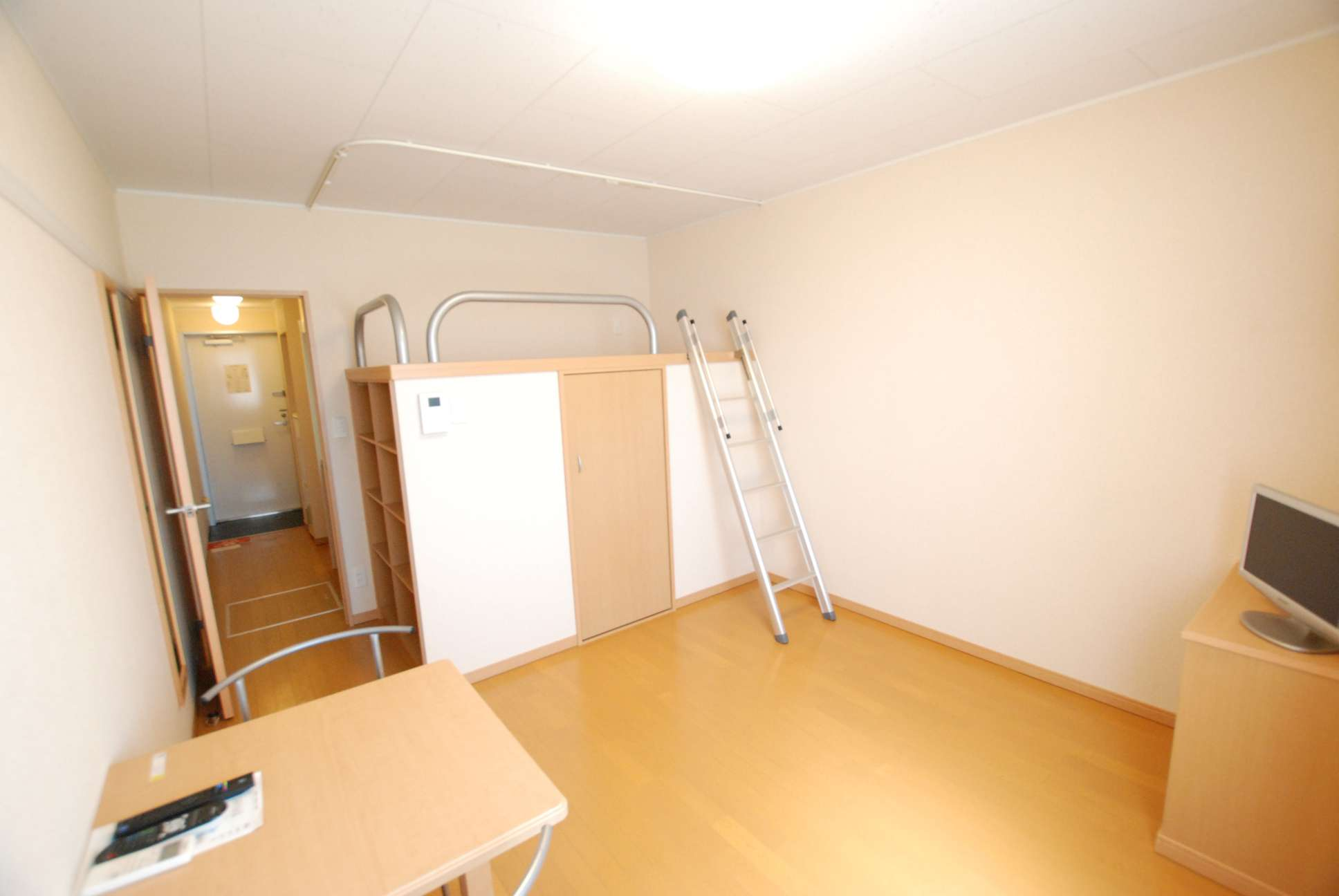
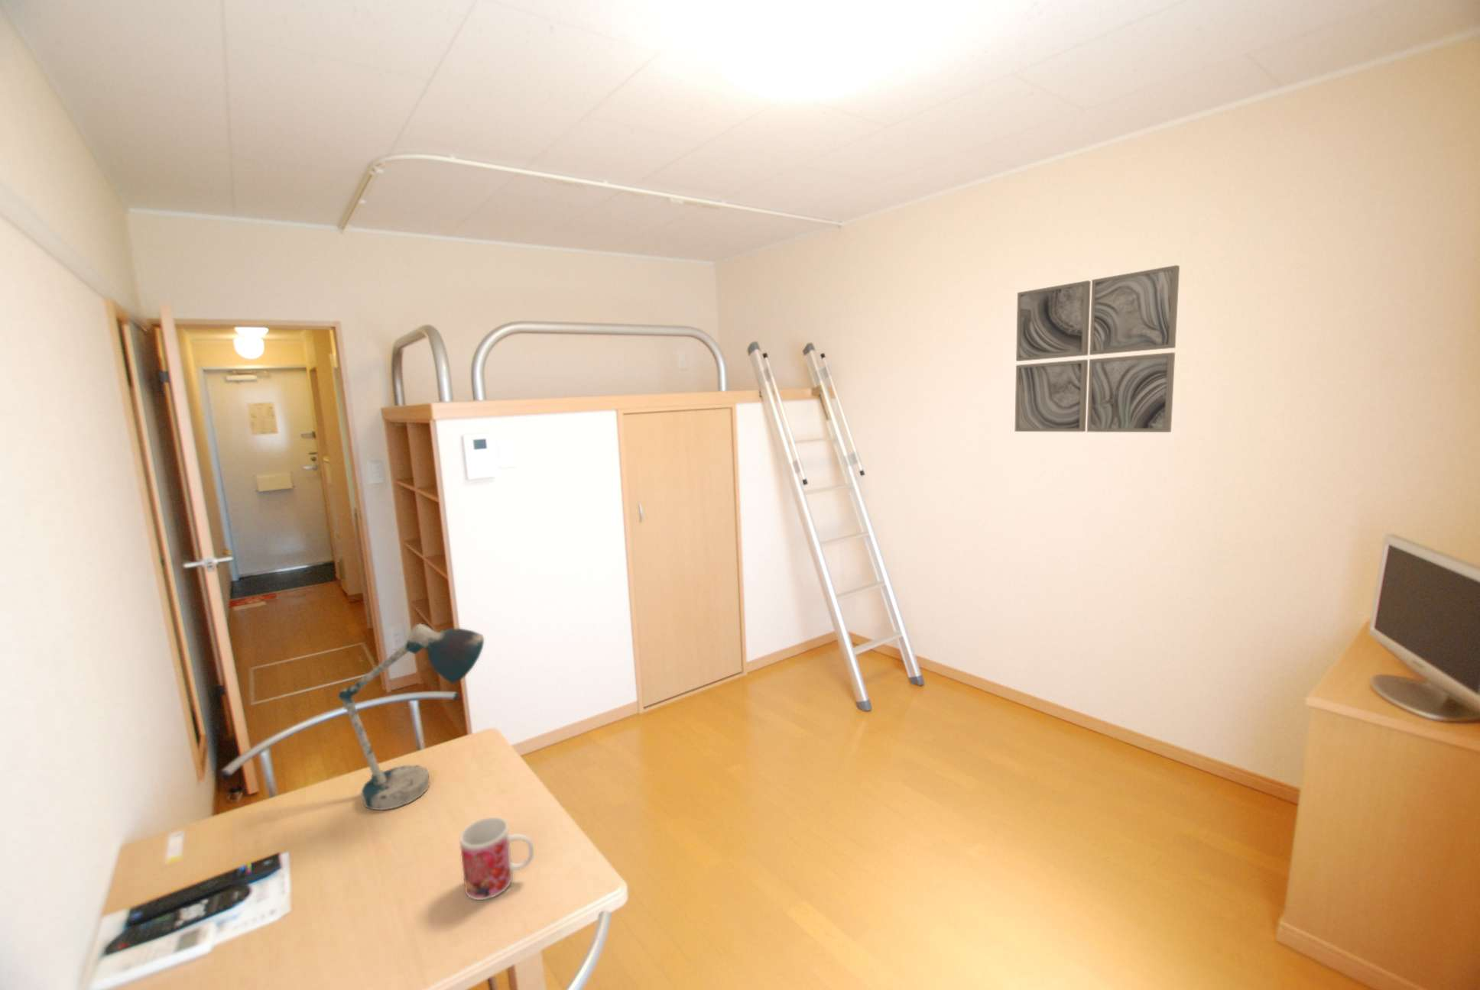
+ mug (497, 856)
+ desk lamp (442, 677)
+ wall art (1090, 359)
